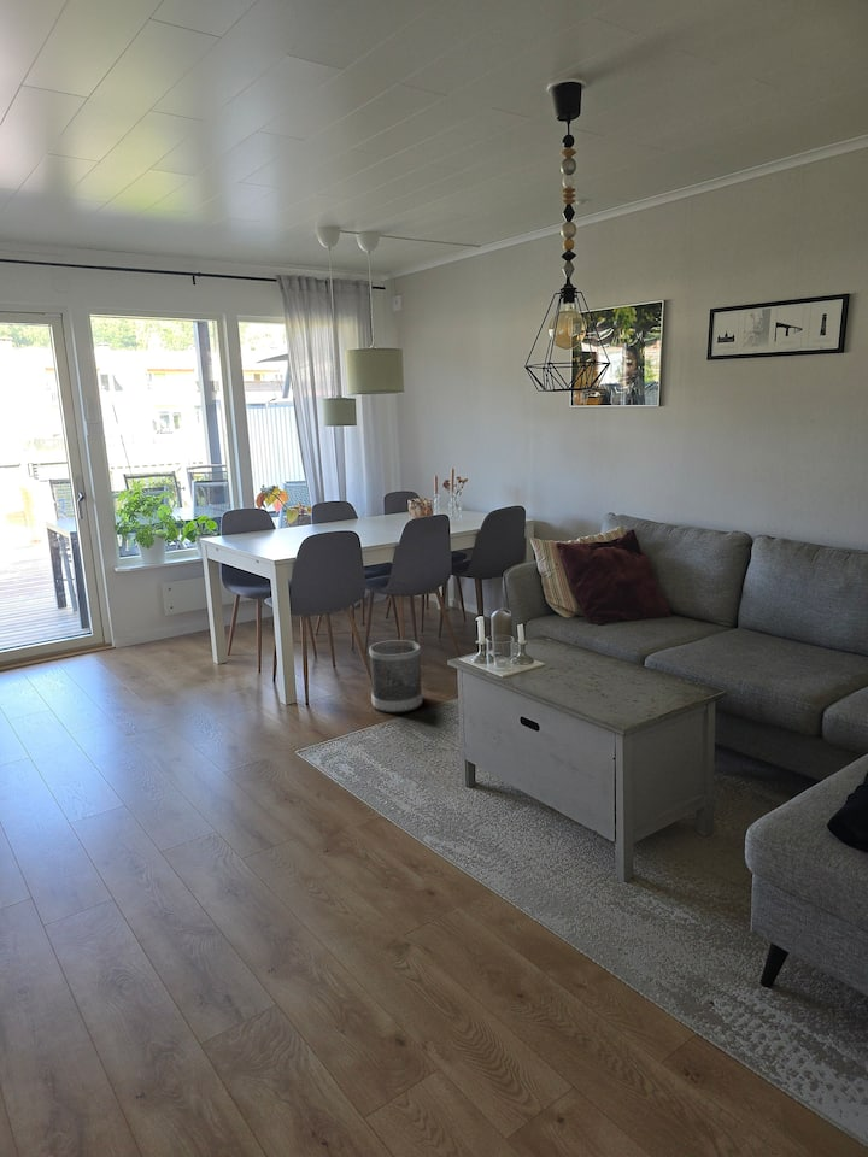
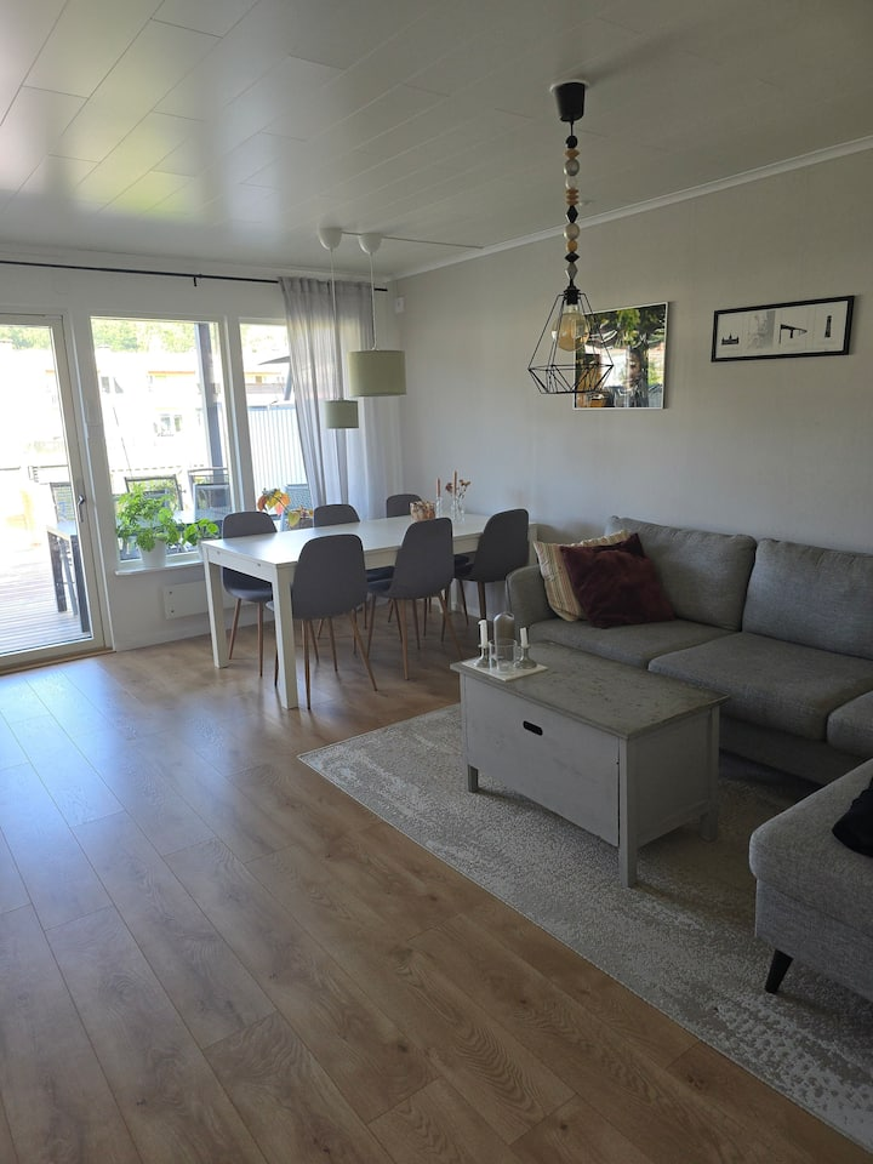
- wastebasket (395, 675)
